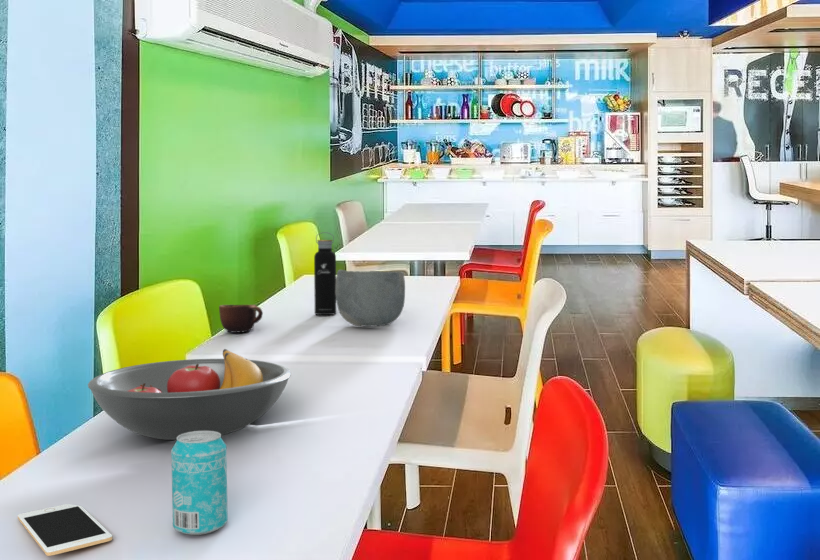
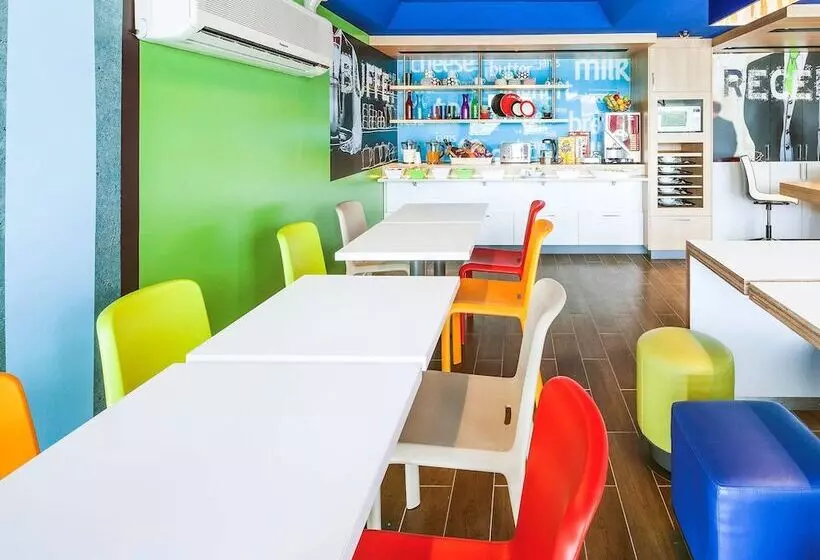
- bowl (370, 297)
- water bottle (325, 273)
- beverage can (199, 481)
- cell phone (63, 526)
- fruit bowl (193, 394)
- mug (242, 317)
